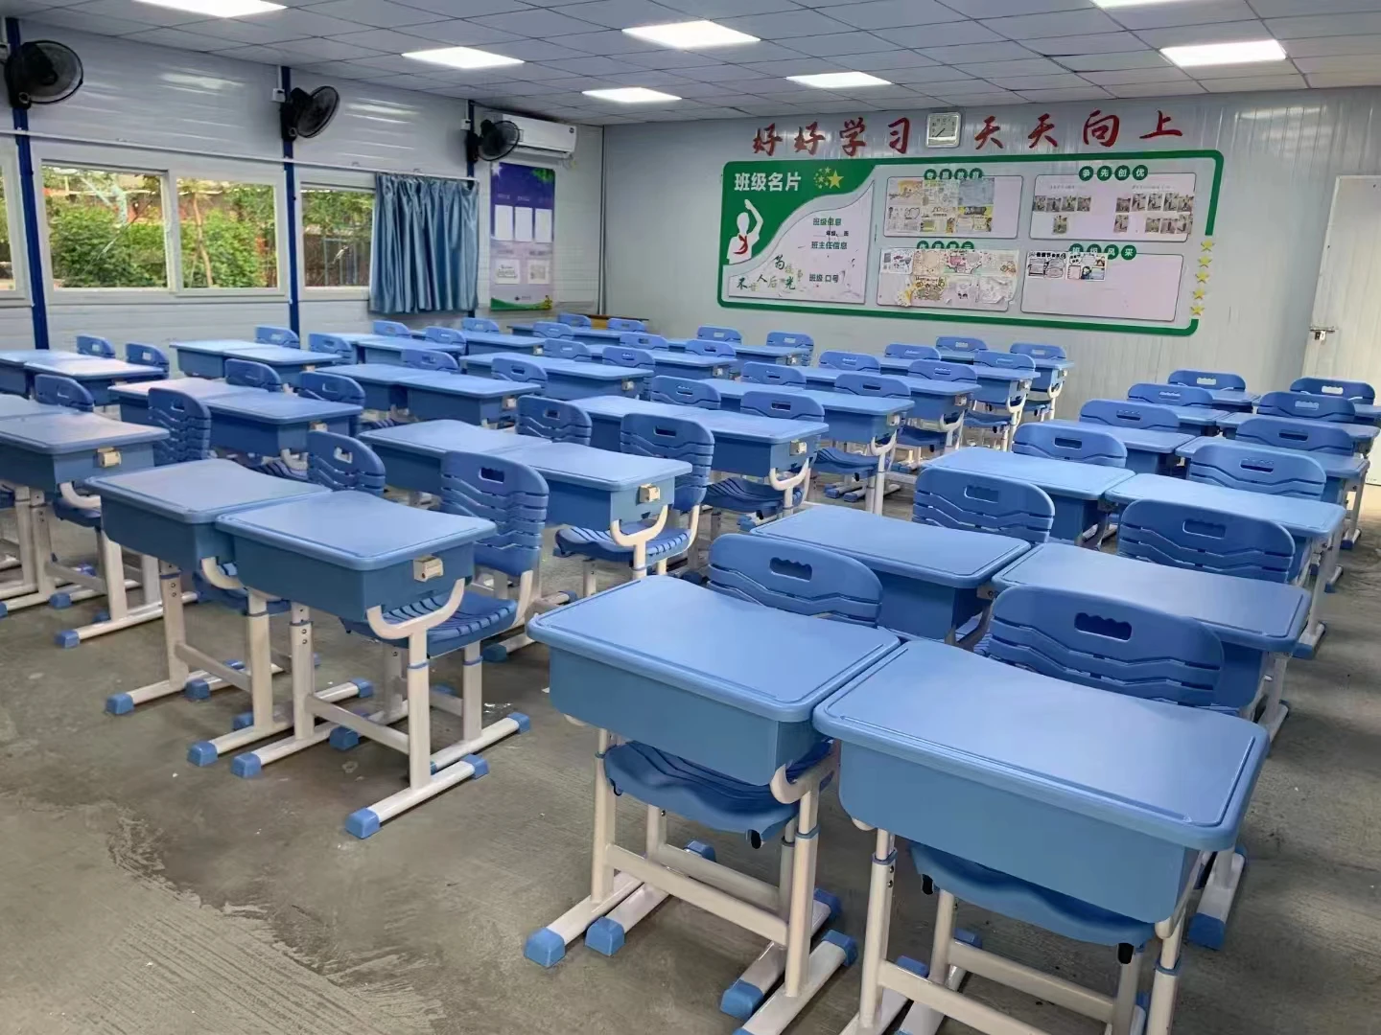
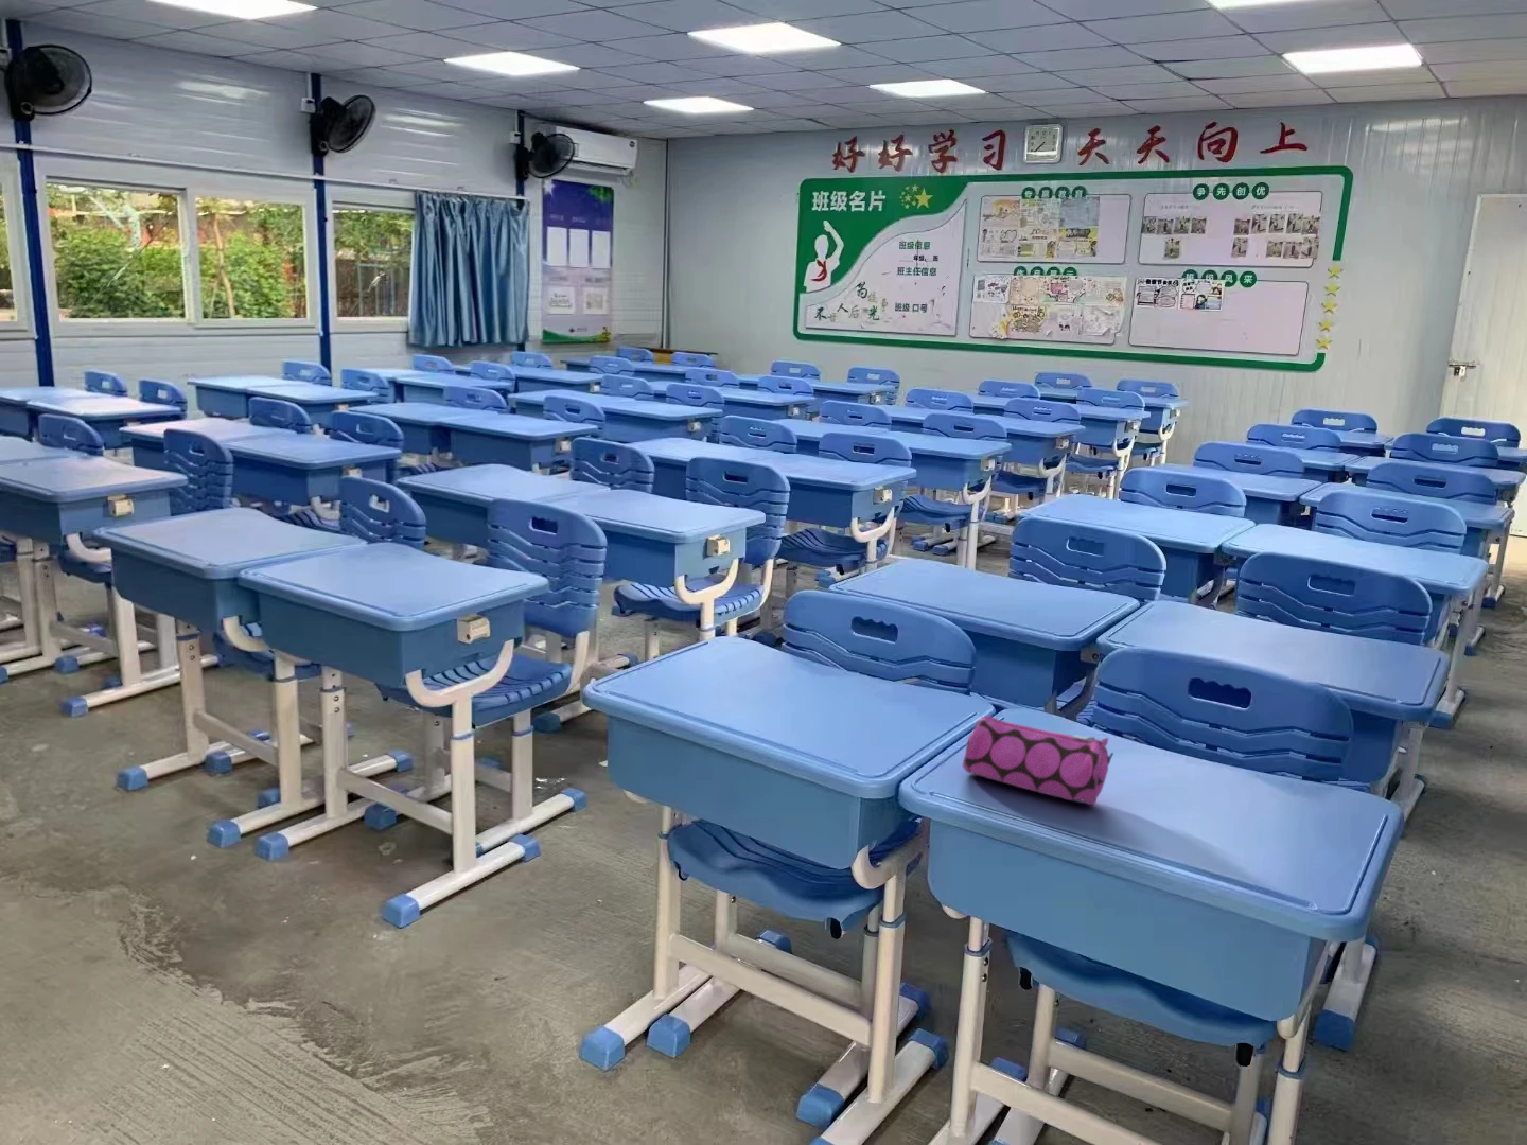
+ pencil case (1035, 755)
